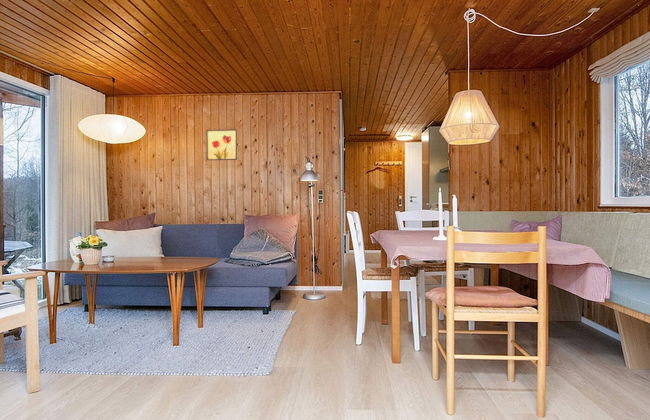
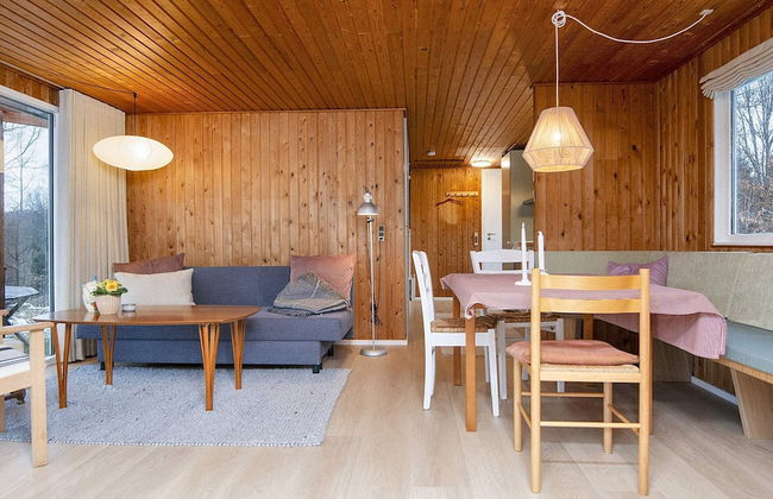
- wall art (221, 145)
